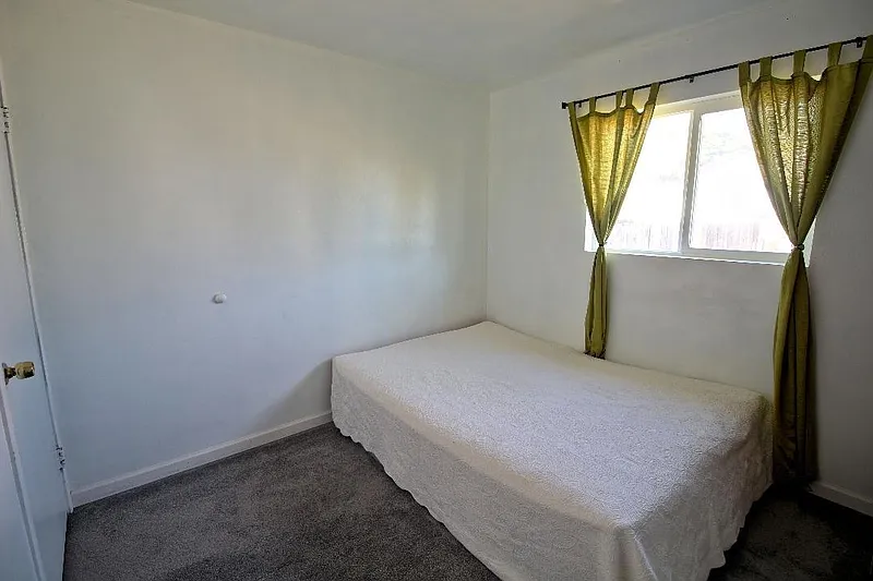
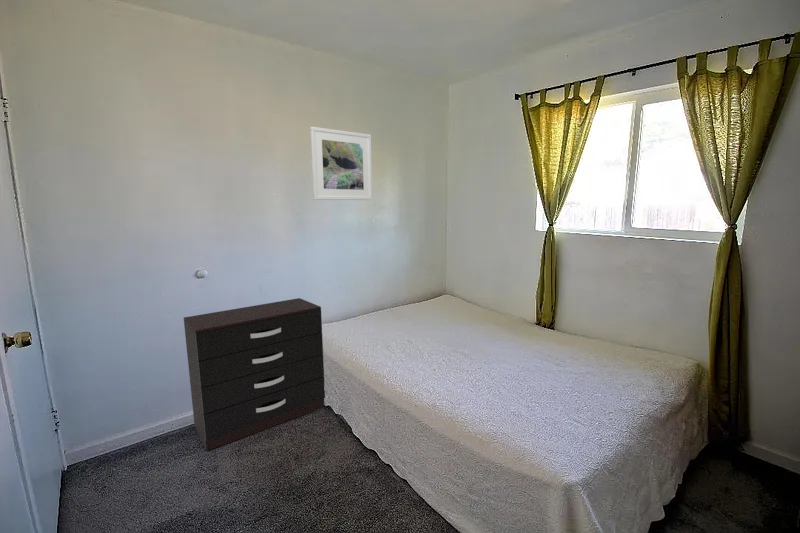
+ dresser (259, 366)
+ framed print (343, 165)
